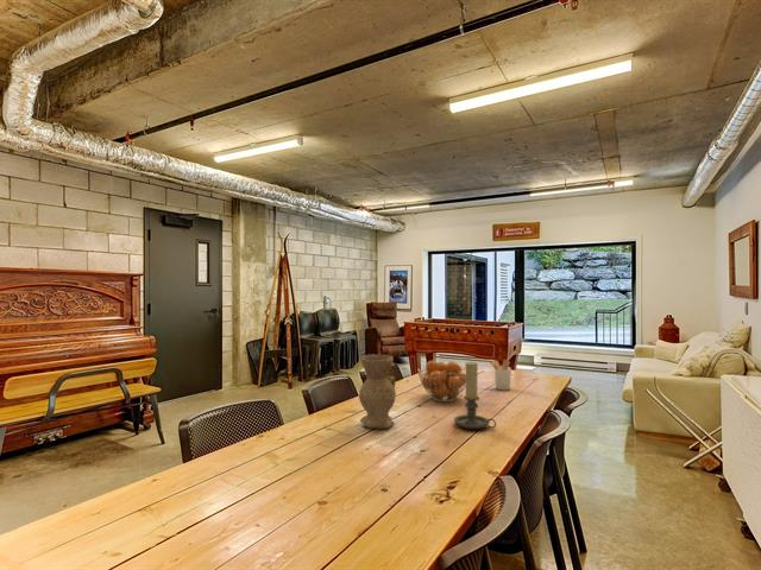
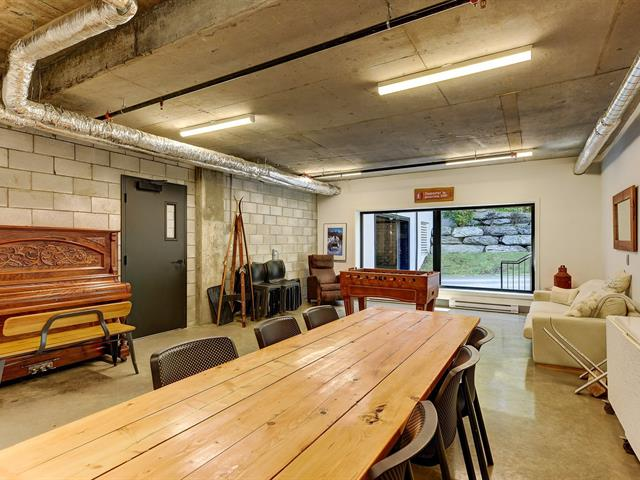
- fruit basket (444, 379)
- candle holder (474, 393)
- vase (380, 390)
- utensil holder (498, 373)
